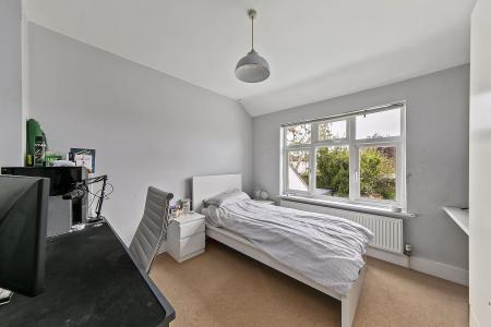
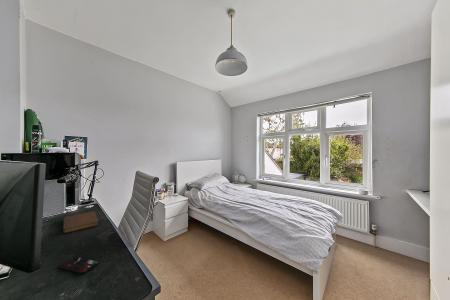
+ smartphone (78, 264)
+ notebook (80, 221)
